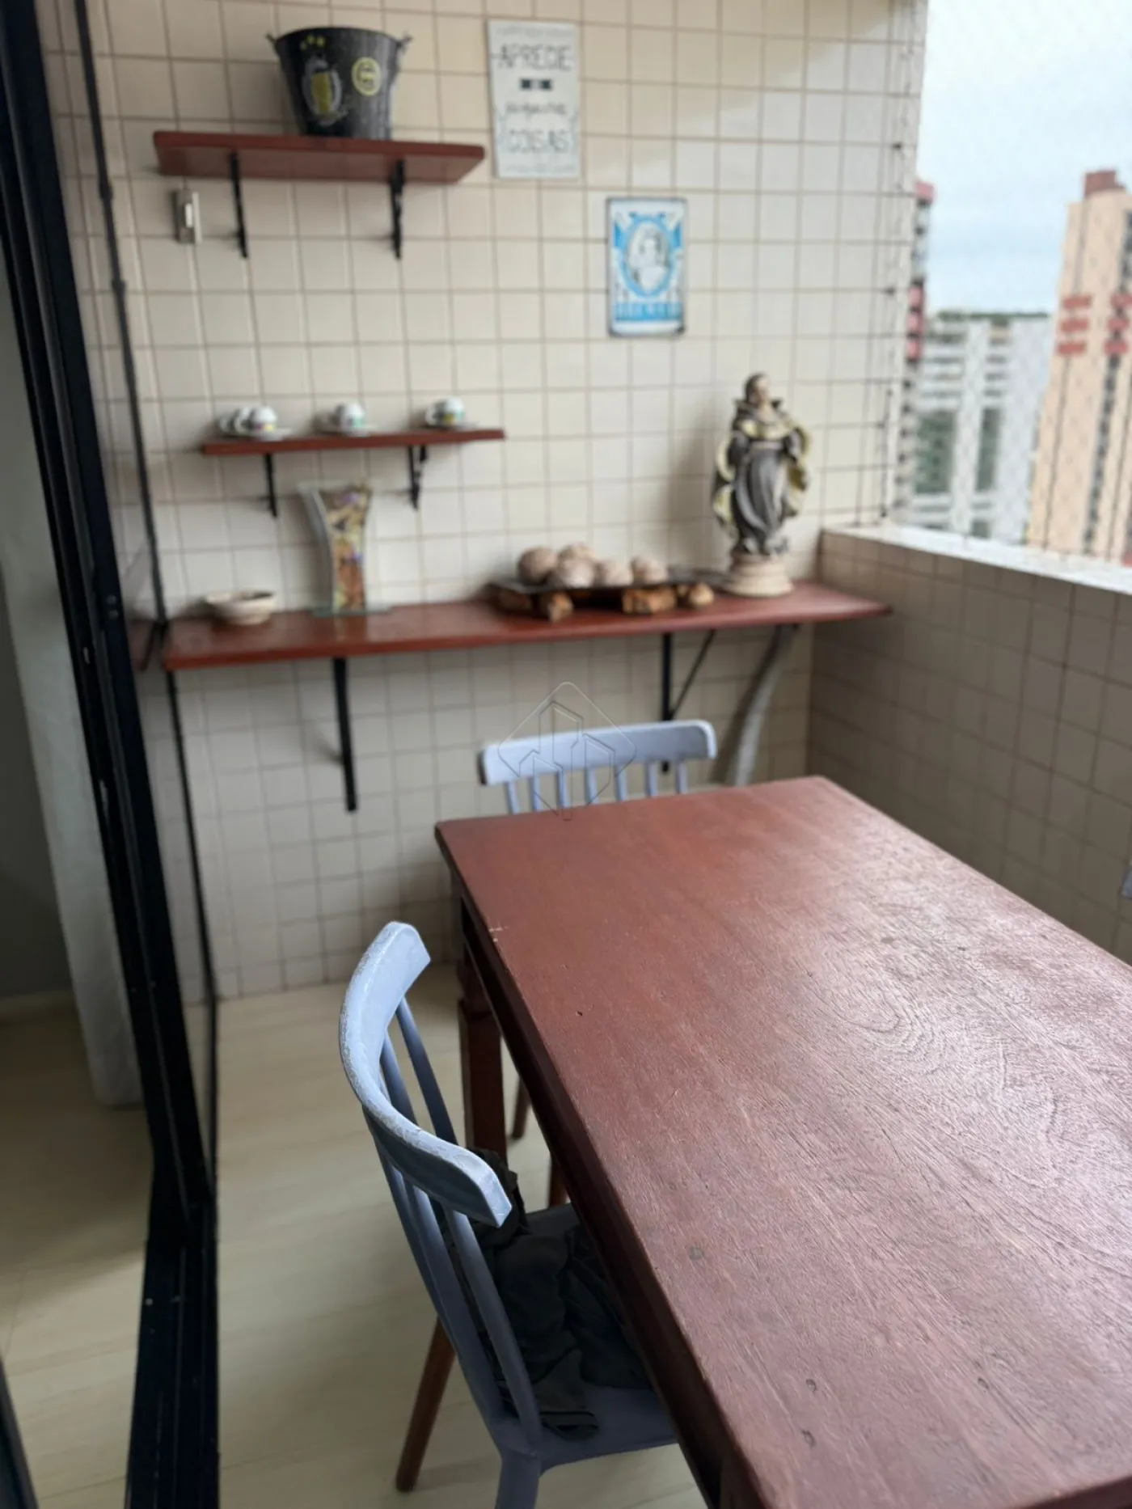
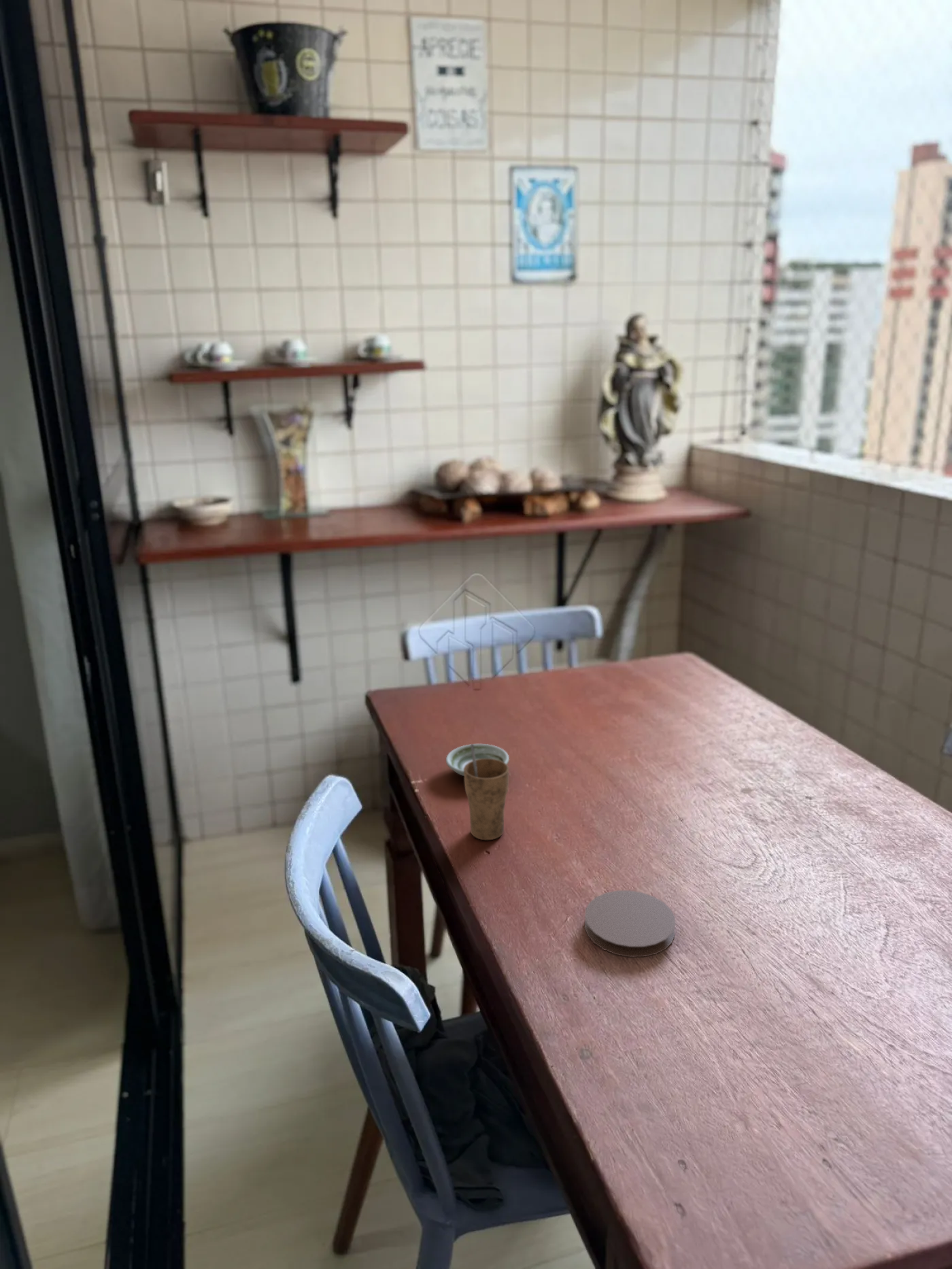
+ coaster (629, 922)
+ saucer (475, 760)
+ cup (486, 792)
